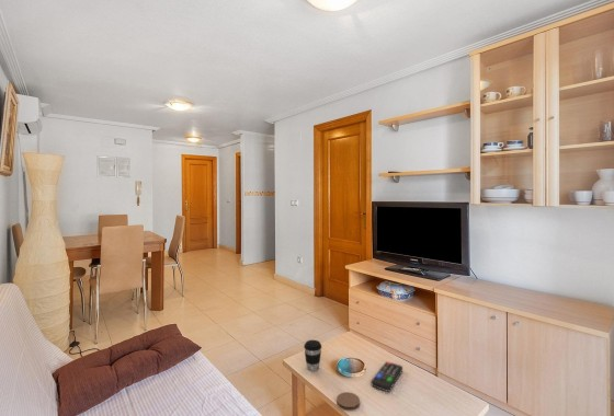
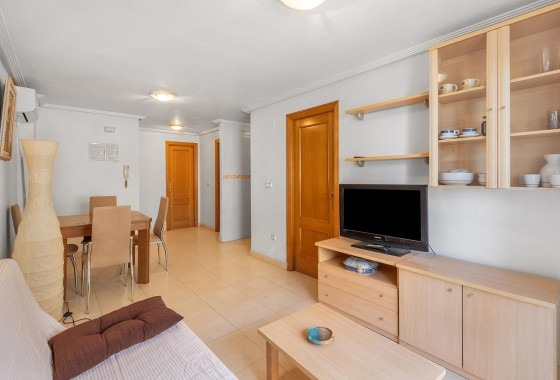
- coaster (348, 401)
- coffee cup (312, 355)
- remote control (387, 374)
